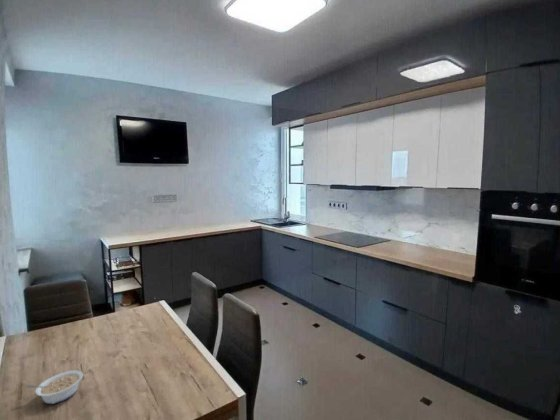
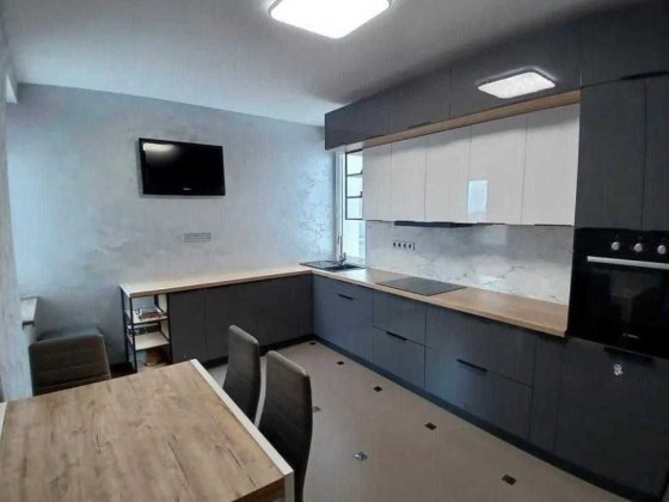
- legume (58, 388)
